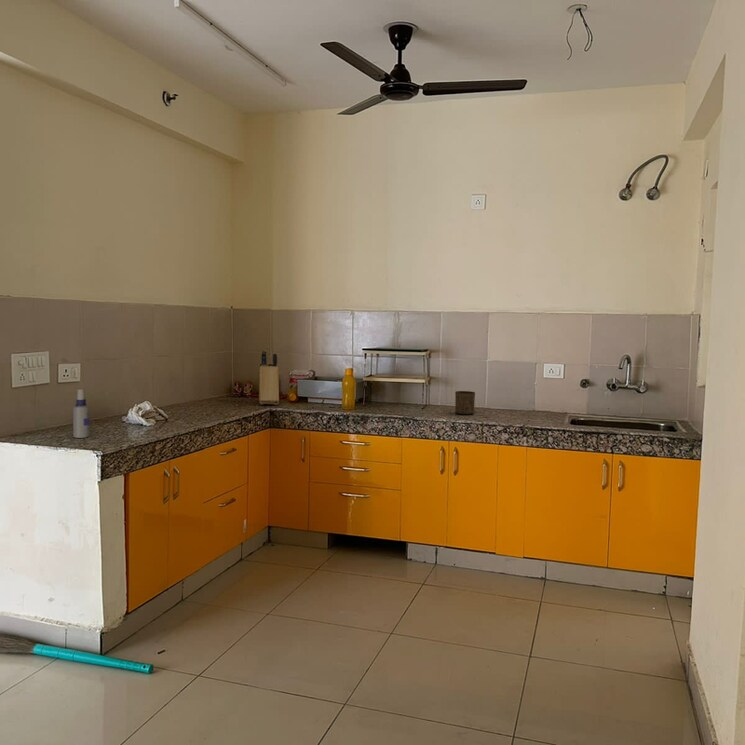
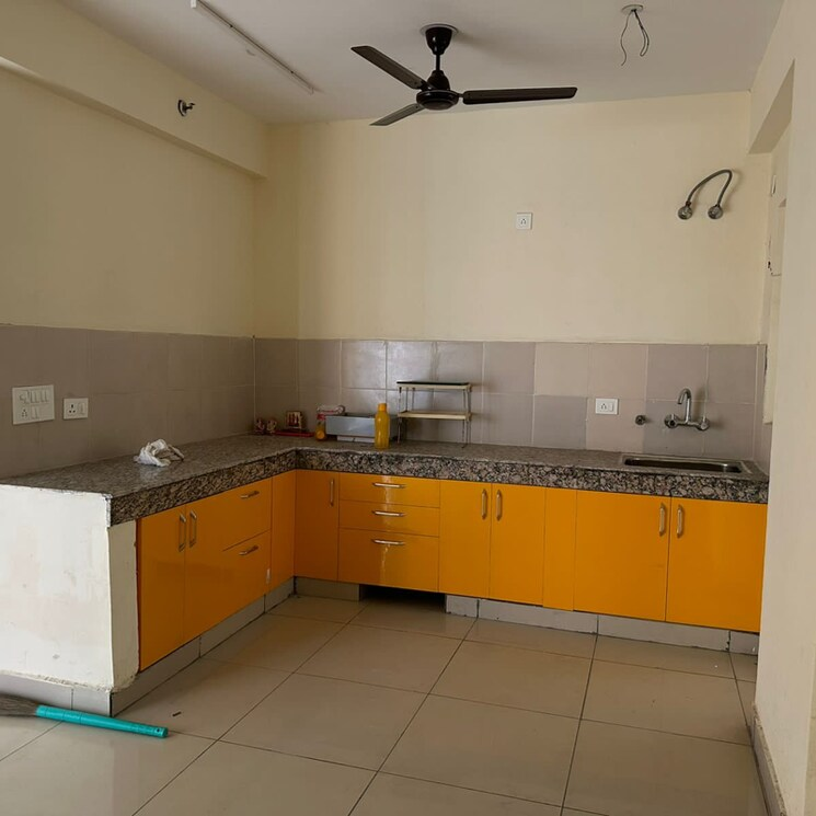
- knife block (268, 376)
- spray bottle (81, 413)
- cup (464, 402)
